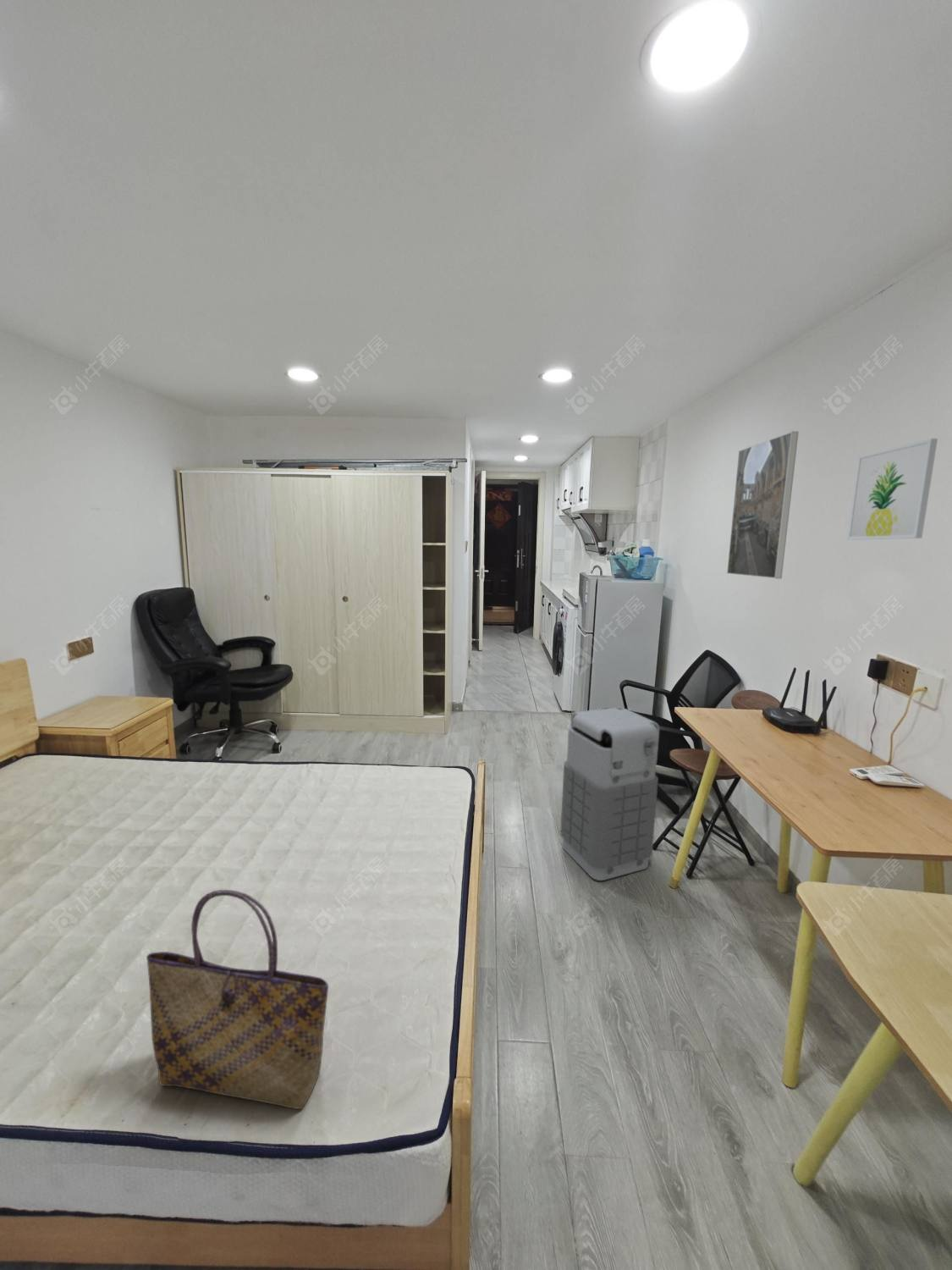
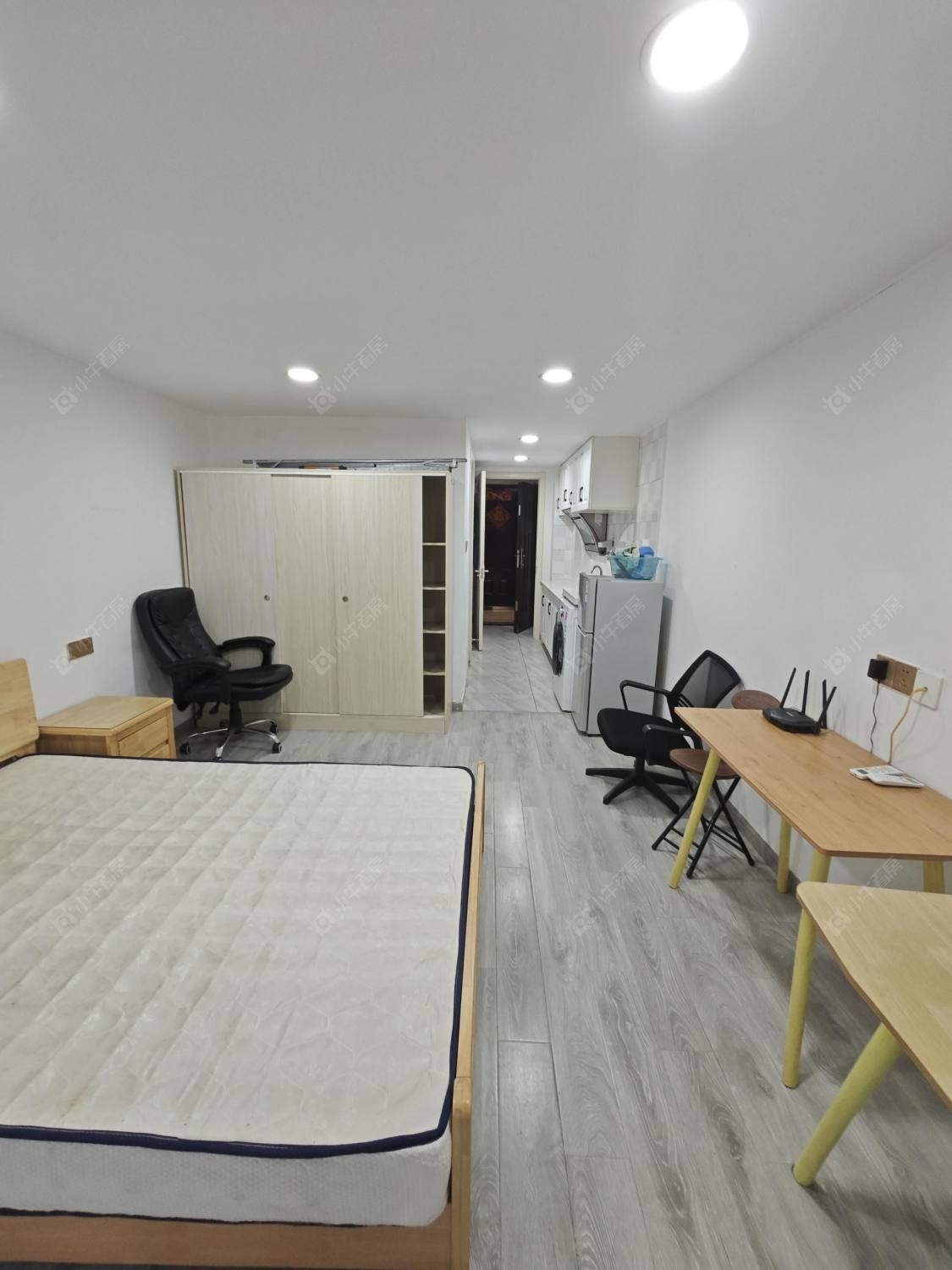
- grenade (608, 787)
- wall art (888, 494)
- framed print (758, 510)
- tote bag (237, 986)
